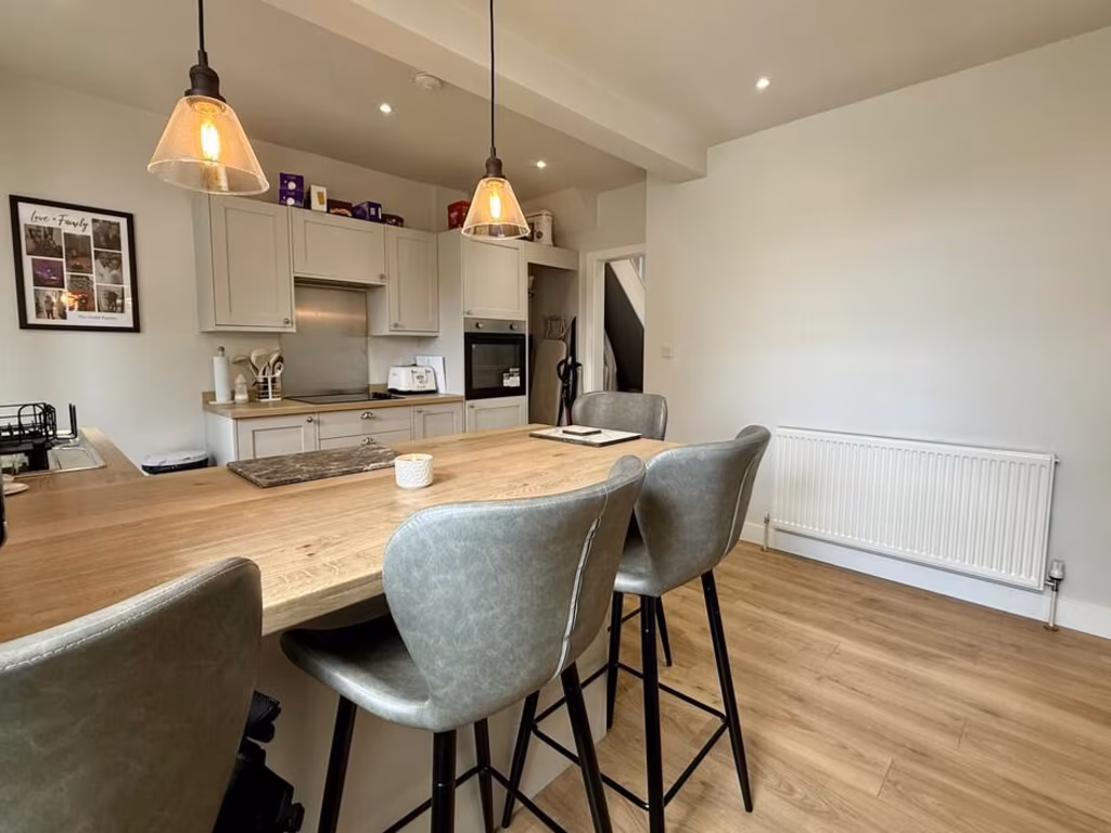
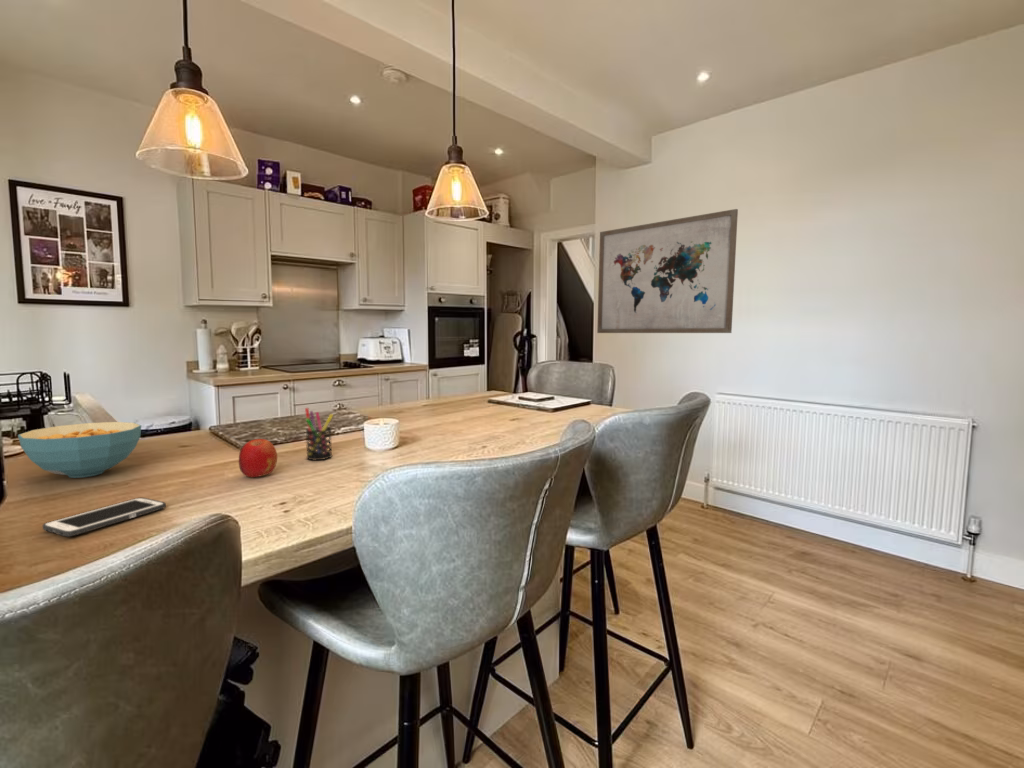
+ fruit (257, 457)
+ cell phone (108, 515)
+ wall art (659, 278)
+ cereal bowl (84, 451)
+ pen holder (315, 433)
